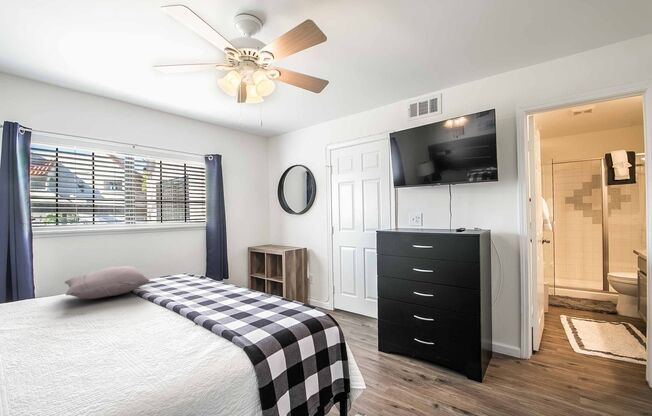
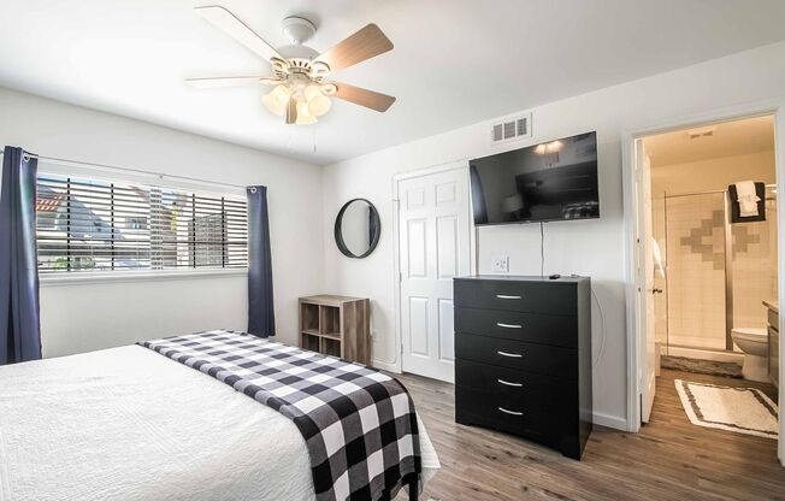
- pillow (107, 282)
